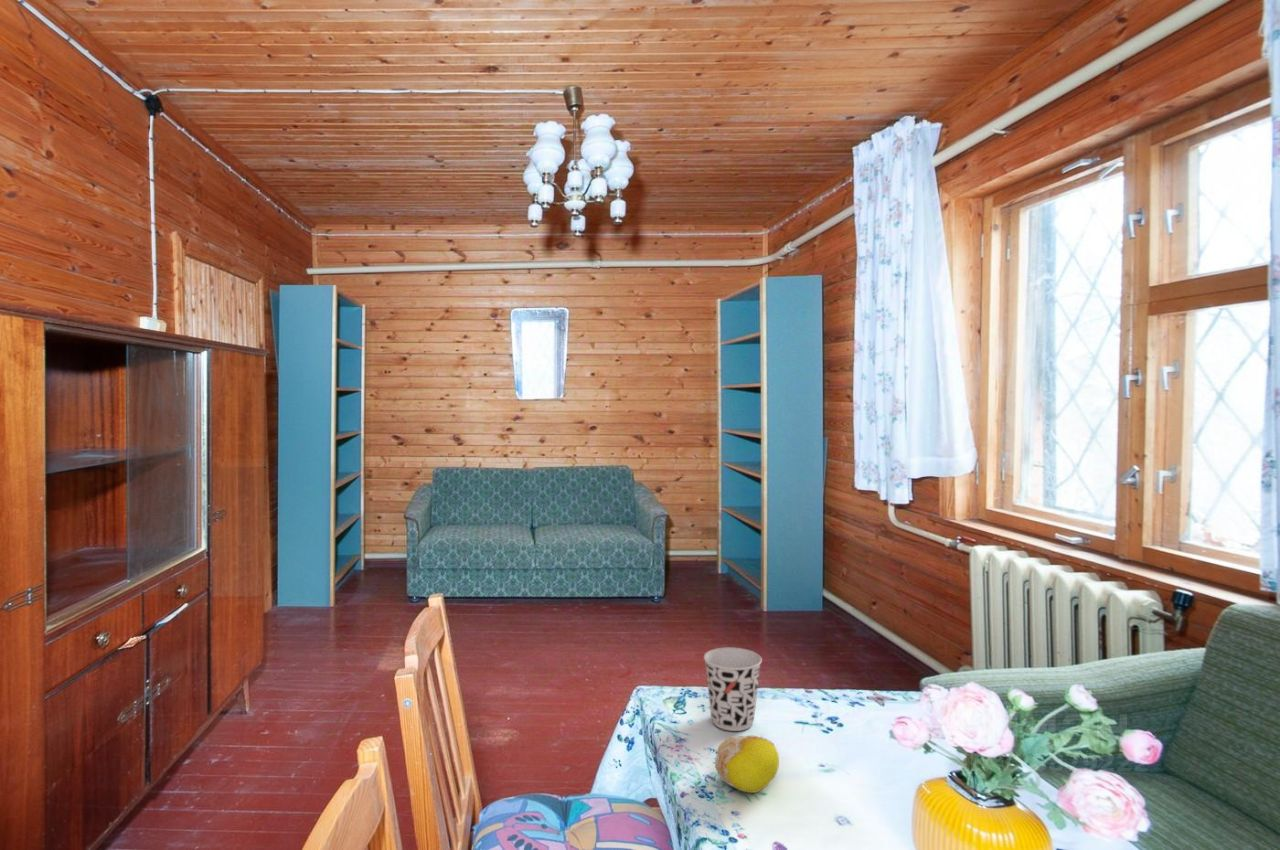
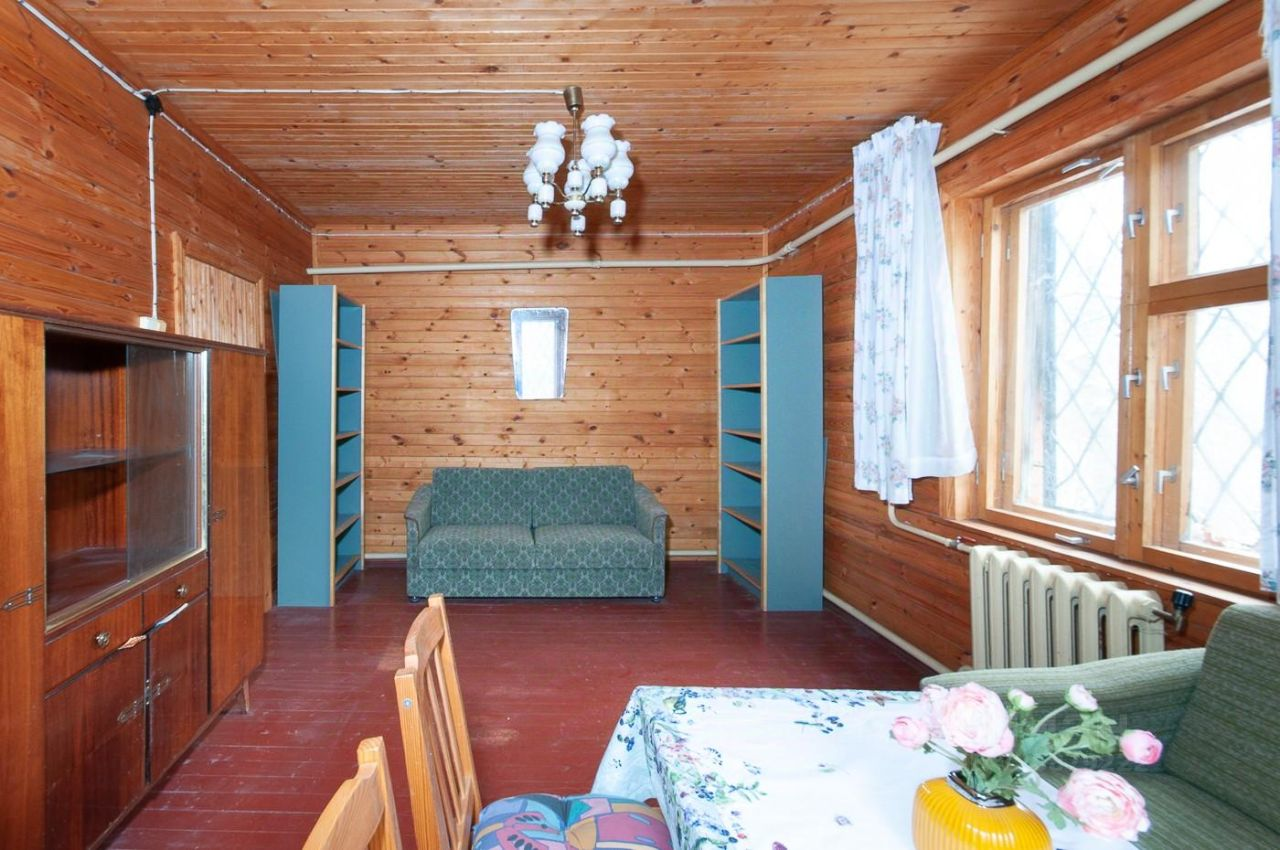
- cup (732, 689)
- fruit (746, 759)
